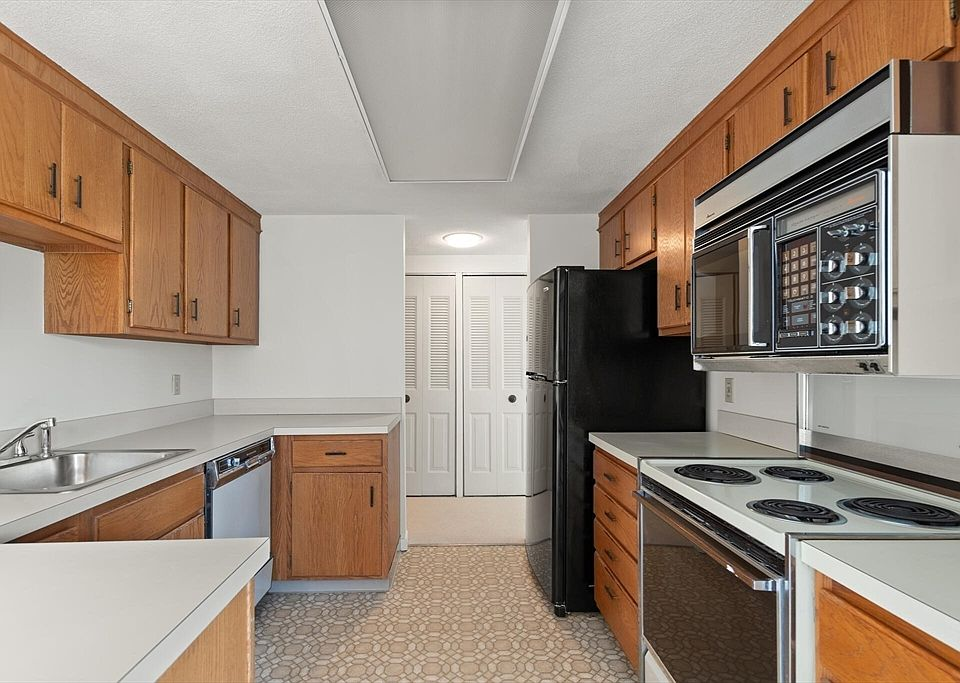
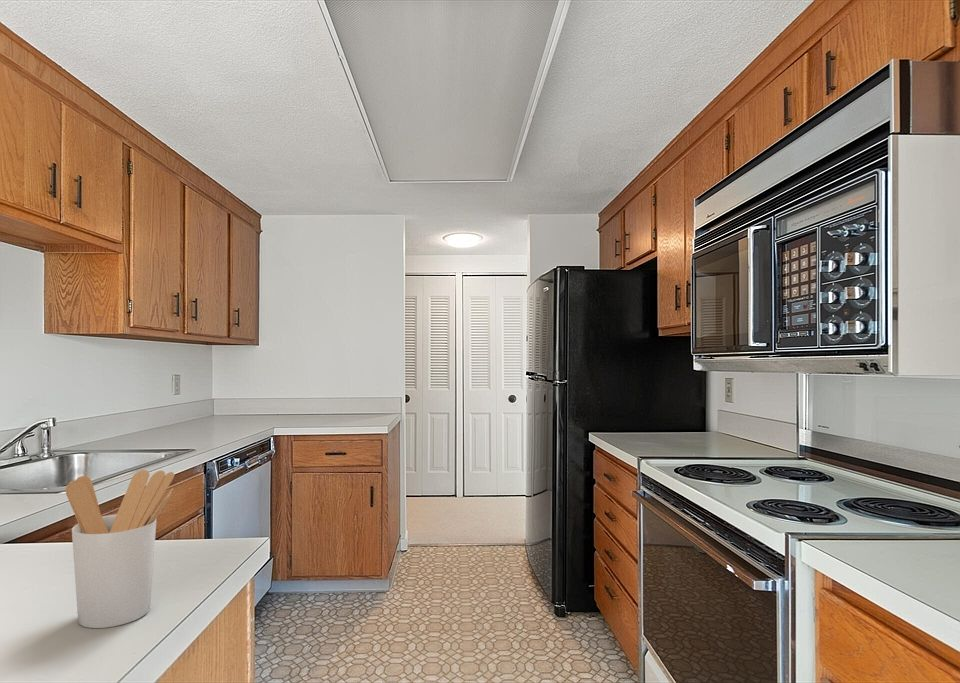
+ utensil holder (127, 540)
